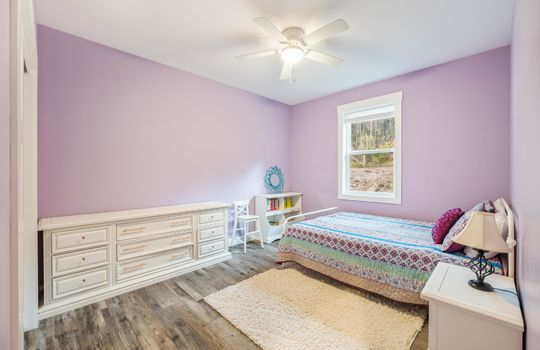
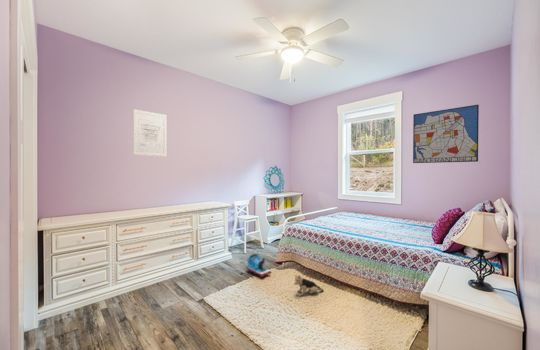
+ wall art (443, 136)
+ plush toy (308, 282)
+ toy train (258, 265)
+ wall art (150, 133)
